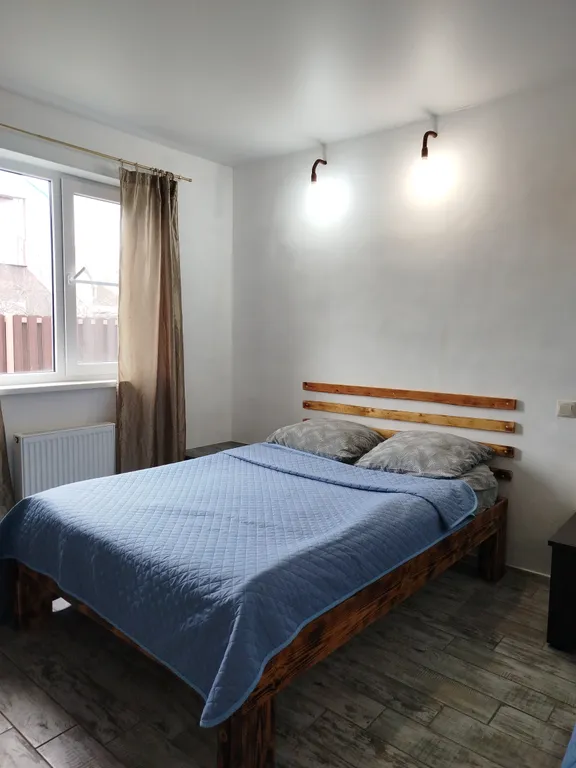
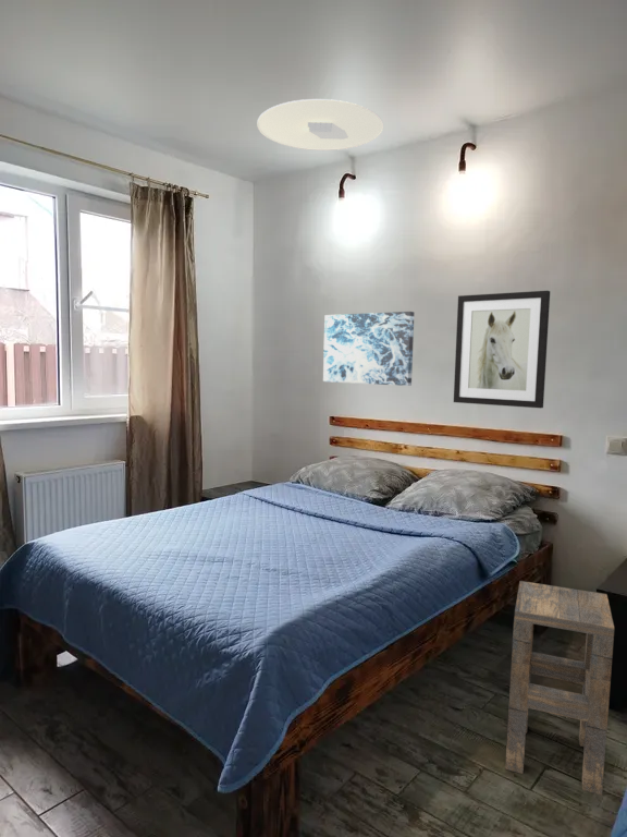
+ wall art (499, 349)
+ wall art (366, 349)
+ ceiling light (320, 121)
+ side table (557, 678)
